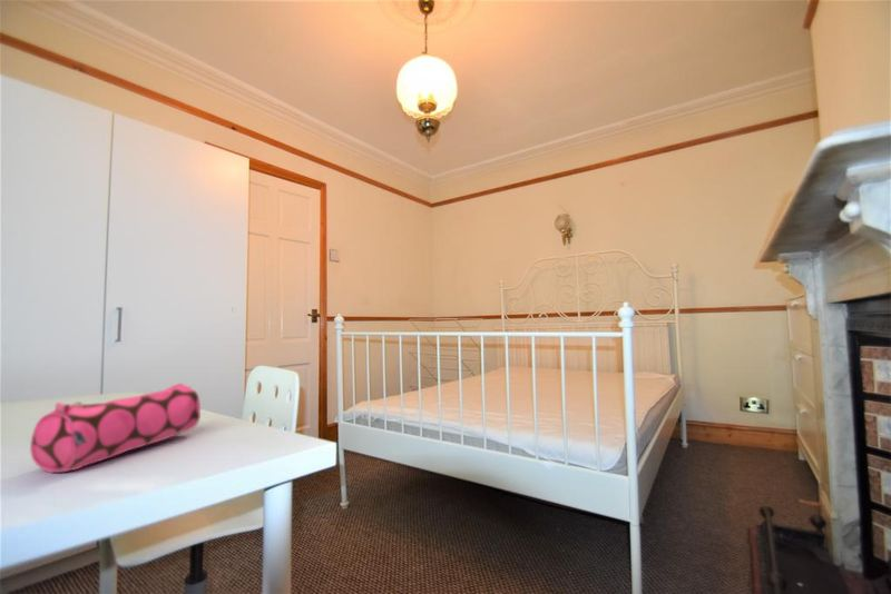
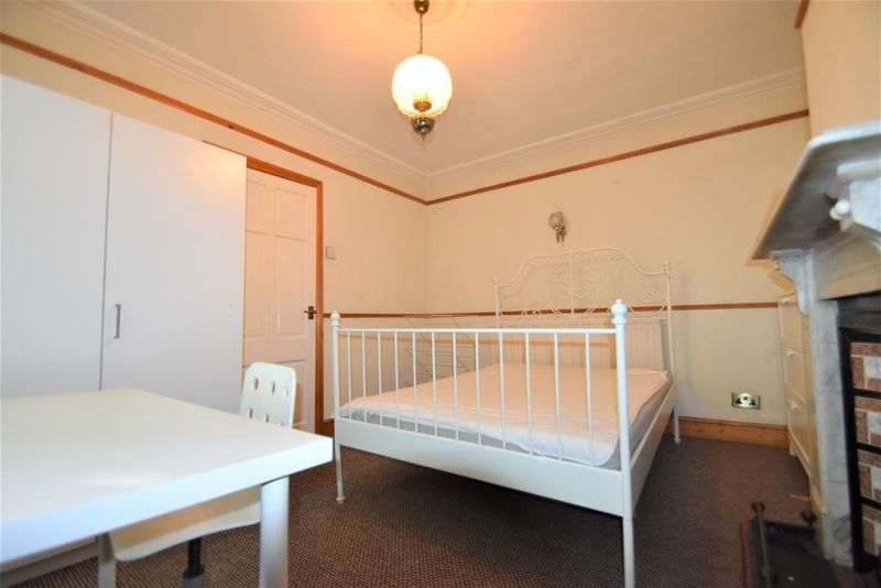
- pencil case (130, 419)
